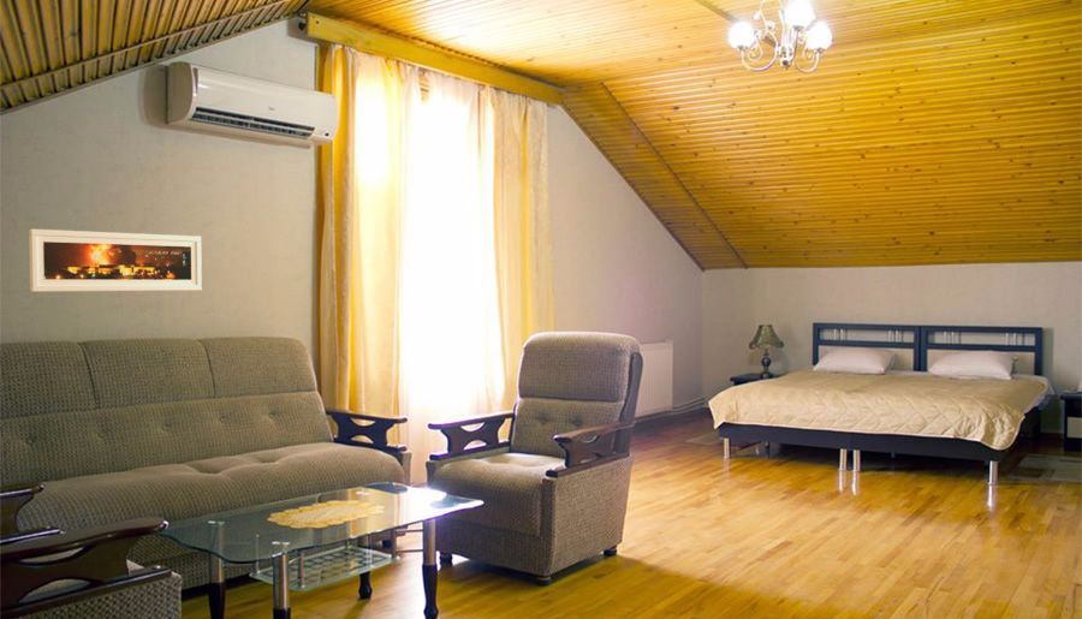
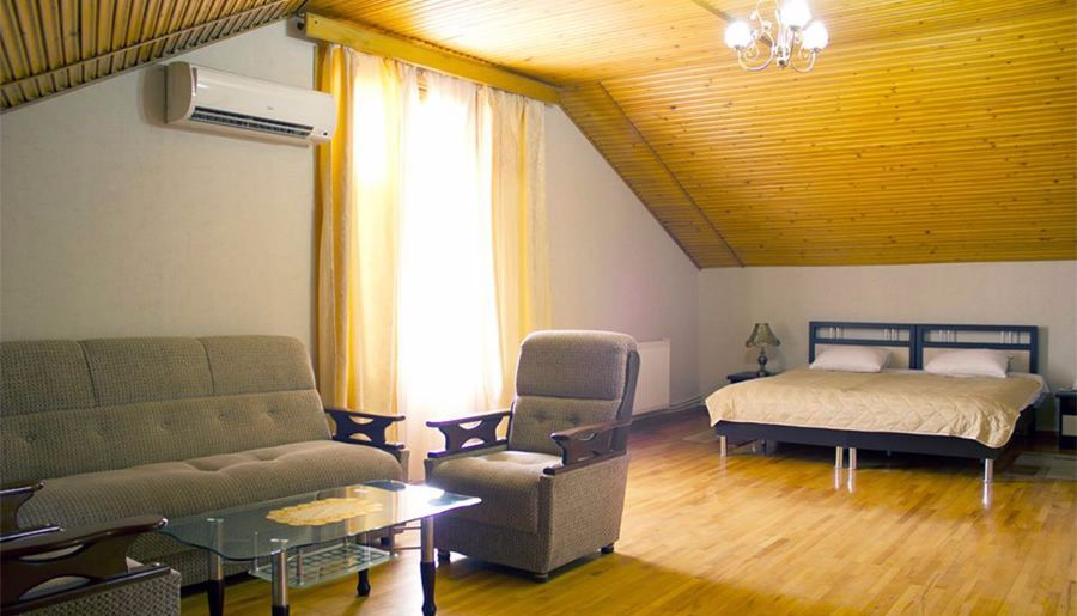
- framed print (121, 262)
